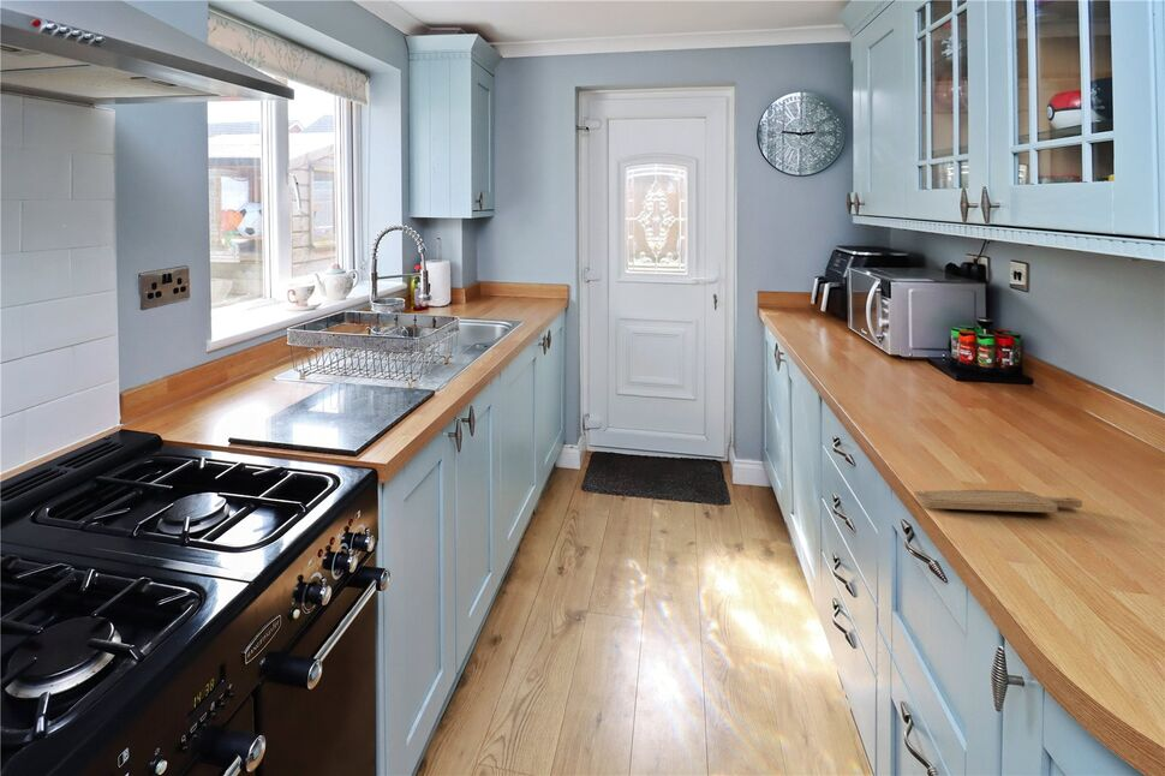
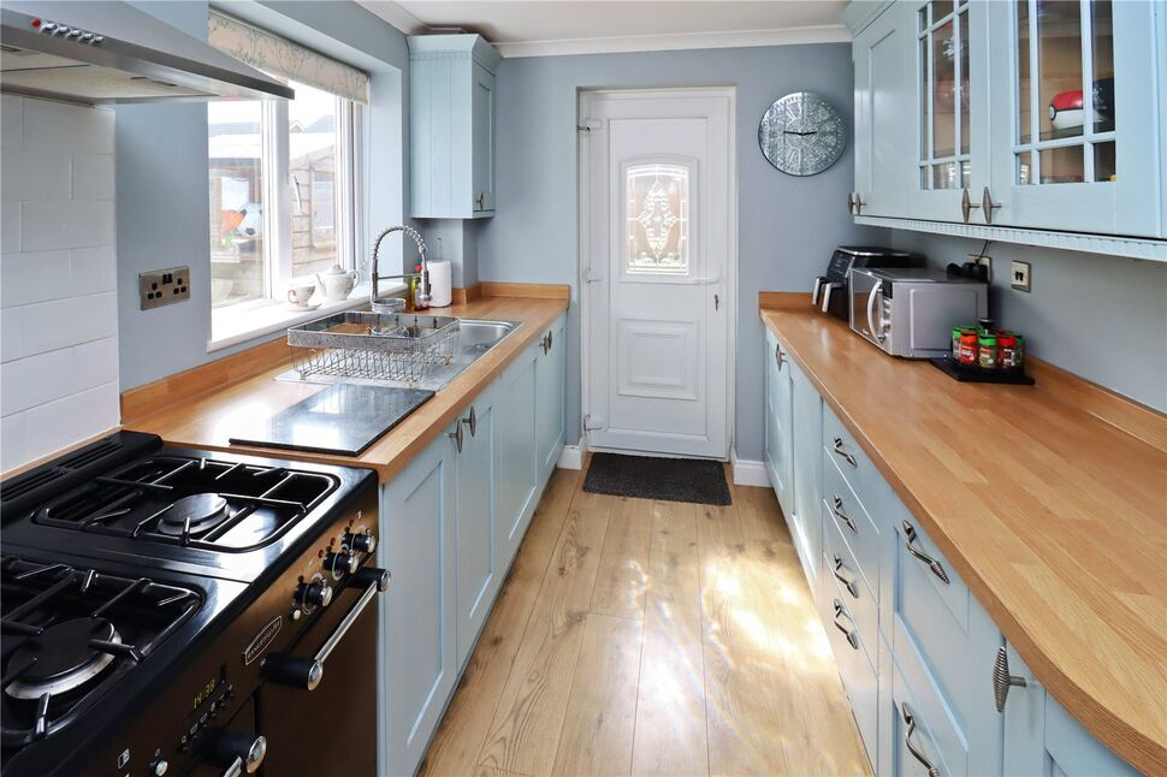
- chopping board (996, 500)
